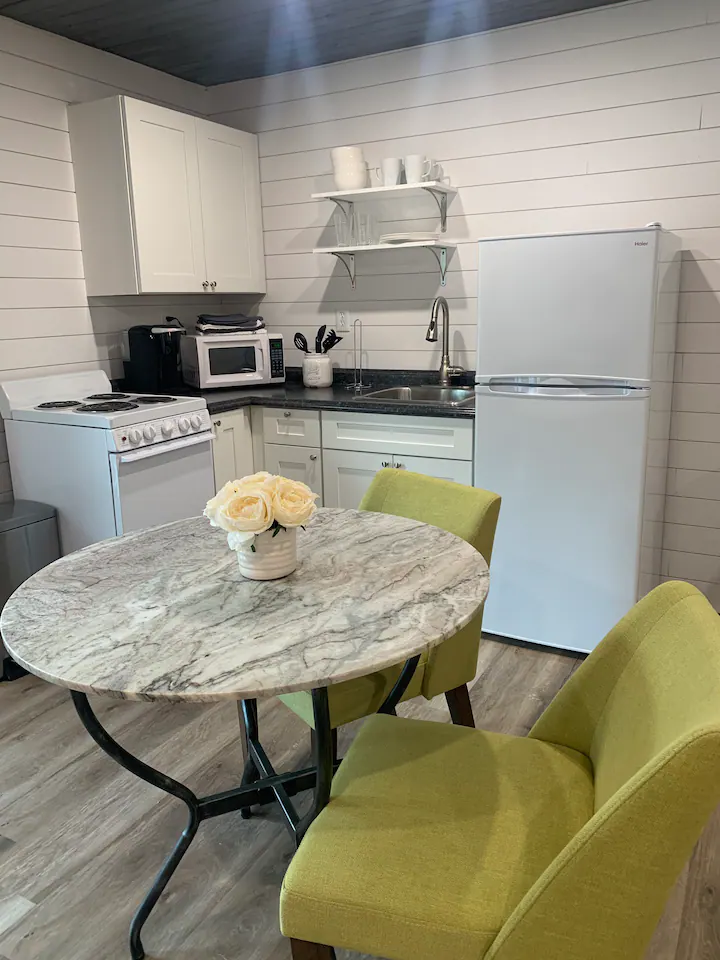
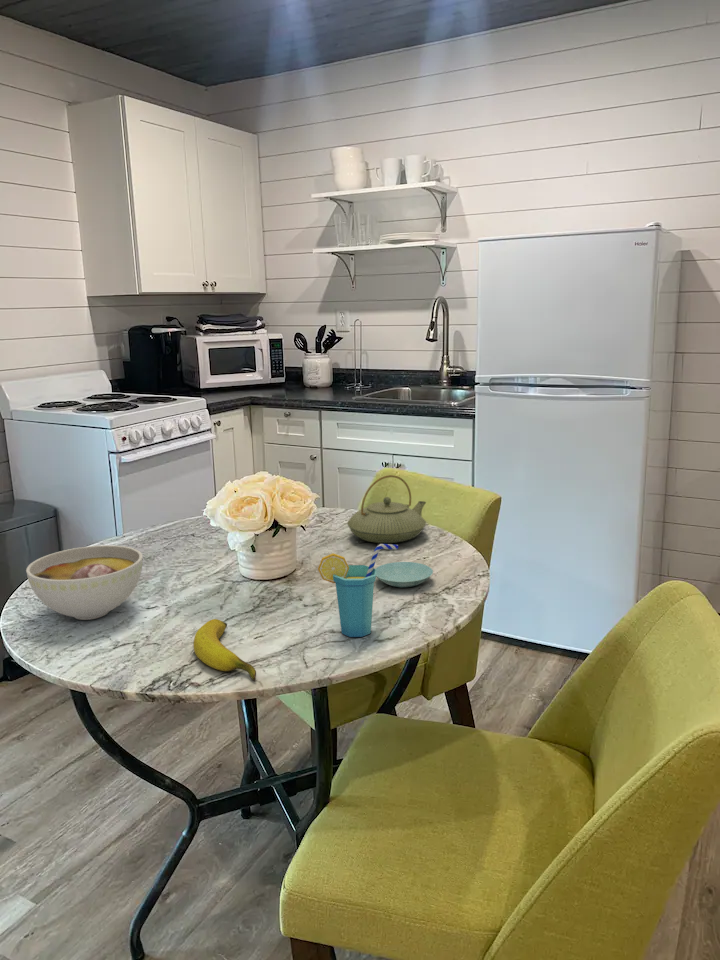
+ banana (221, 645)
+ bowl (88, 587)
+ cup (360, 588)
+ teapot (390, 505)
+ saucer (403, 576)
